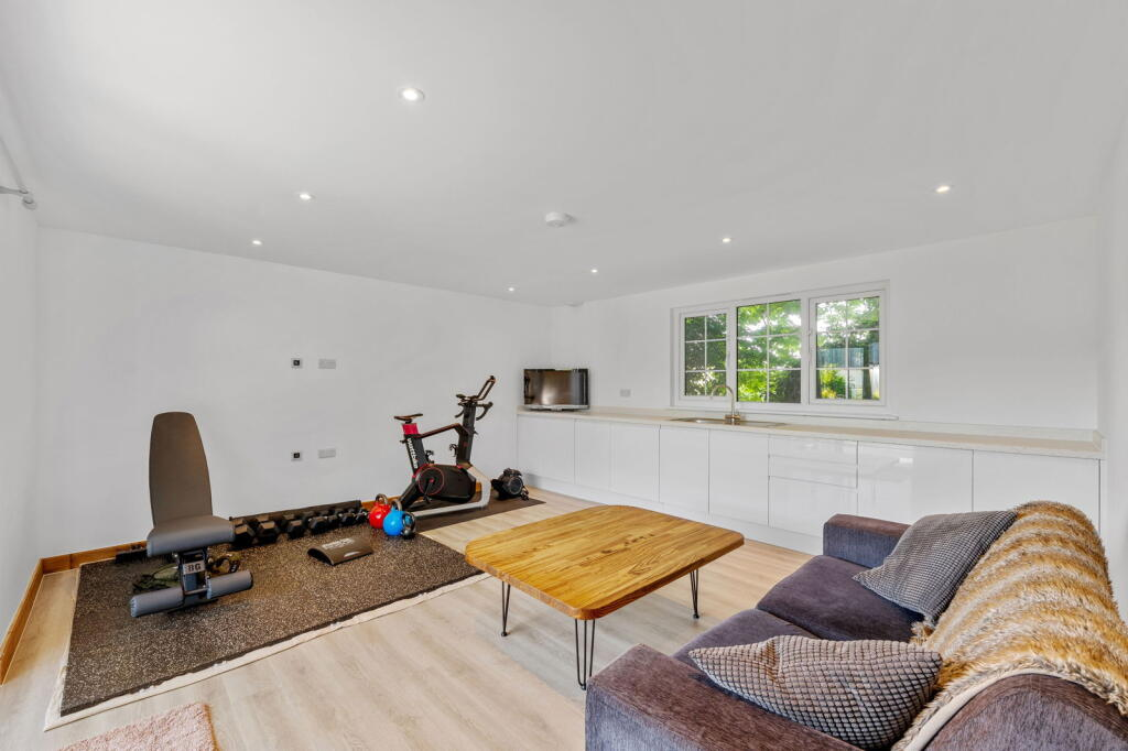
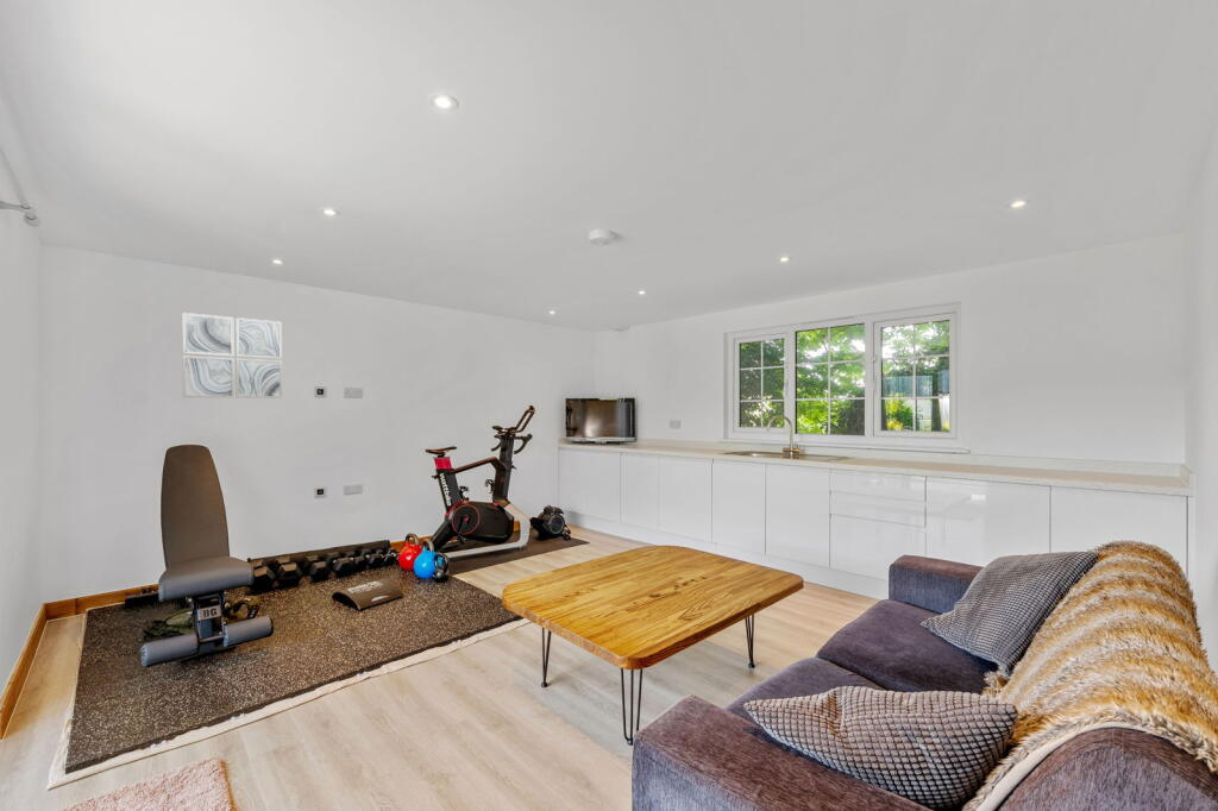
+ wall art (236, 356)
